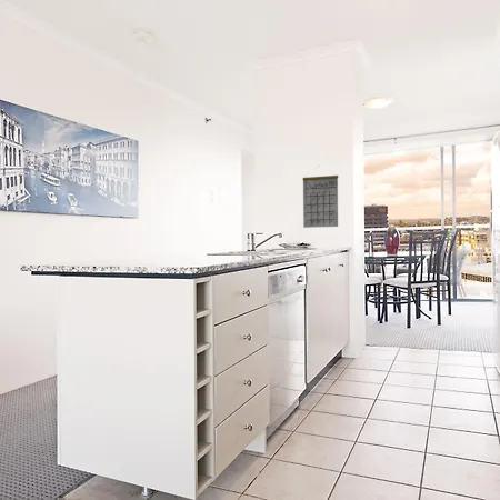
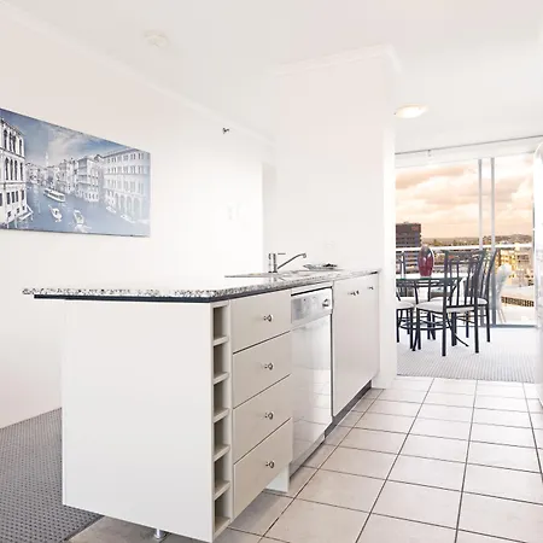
- calendar (320, 196)
